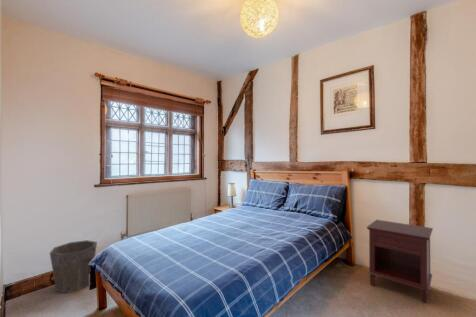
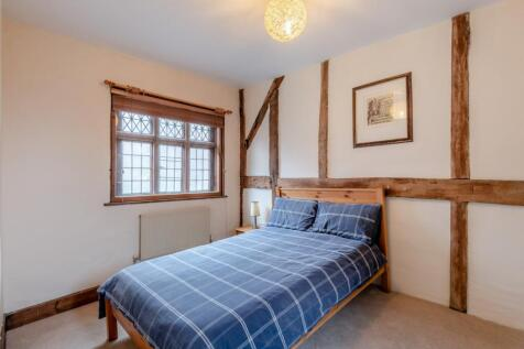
- waste bin (74, 266)
- nightstand (399, 256)
